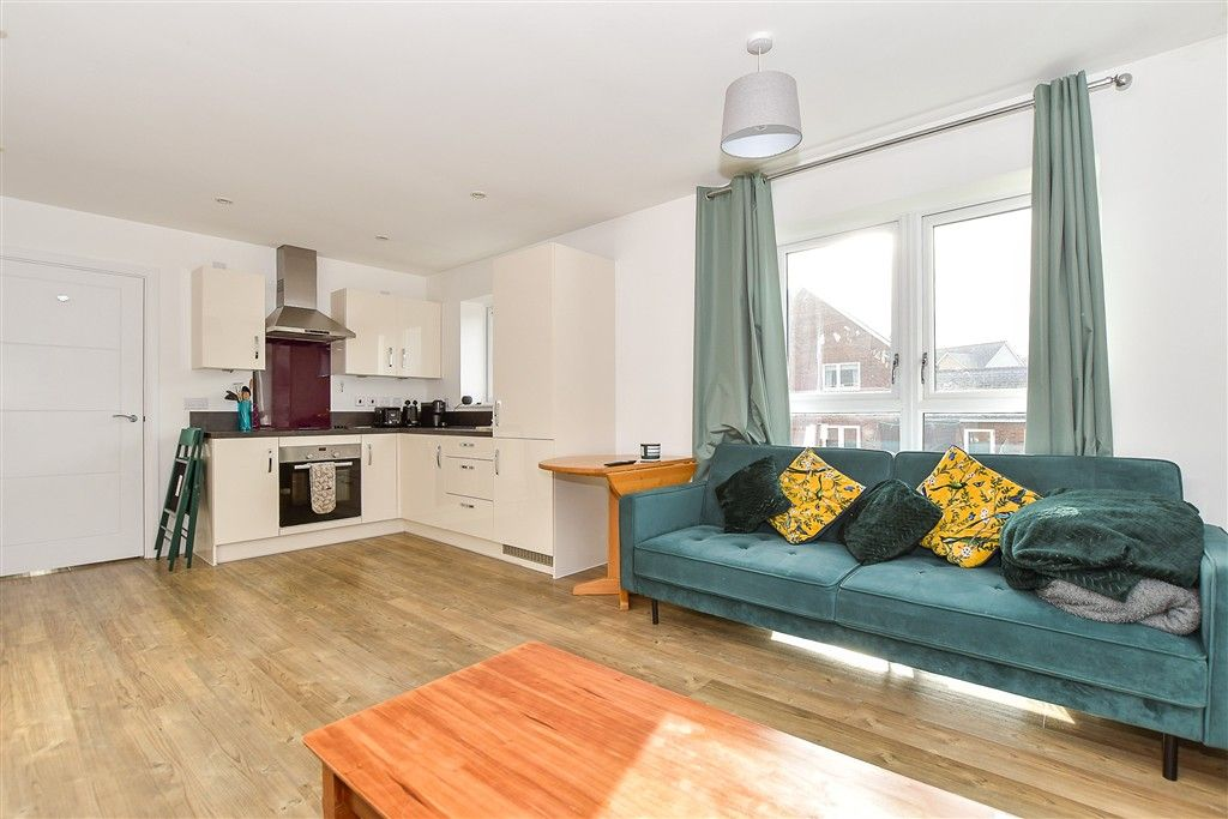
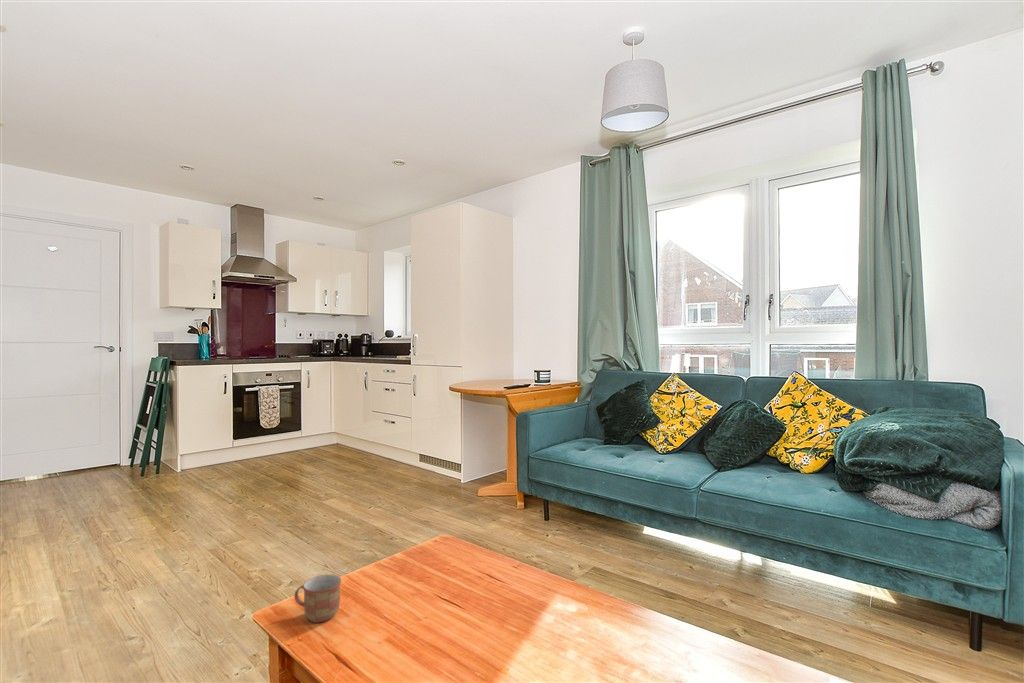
+ mug (317, 598)
